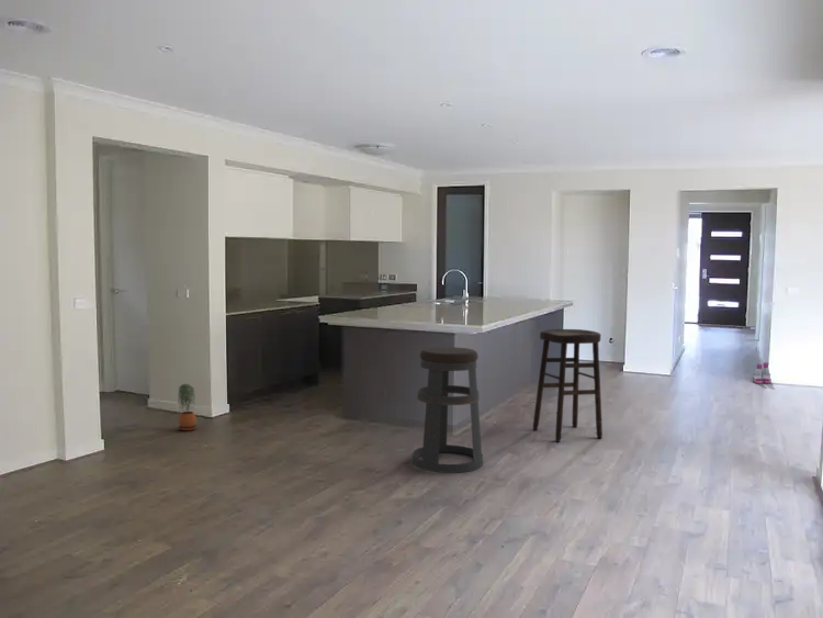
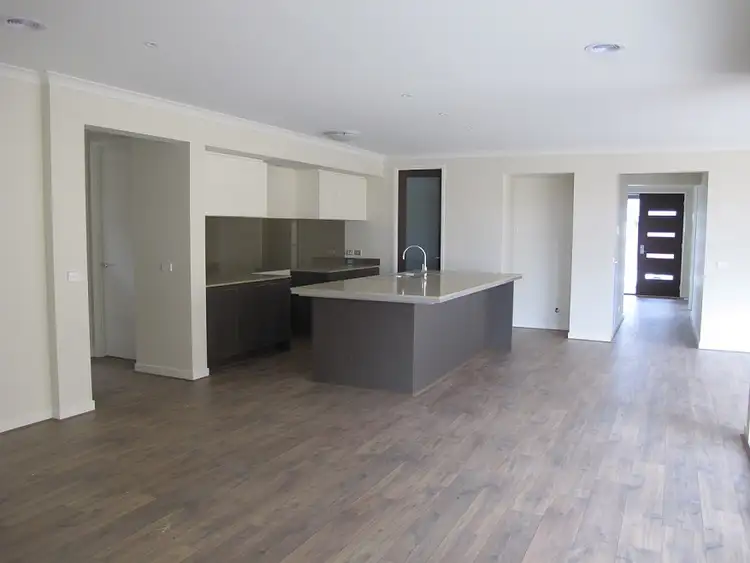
- stool (567, 383)
- boots (763, 372)
- bar stool (447, 406)
- potted plant (185, 406)
